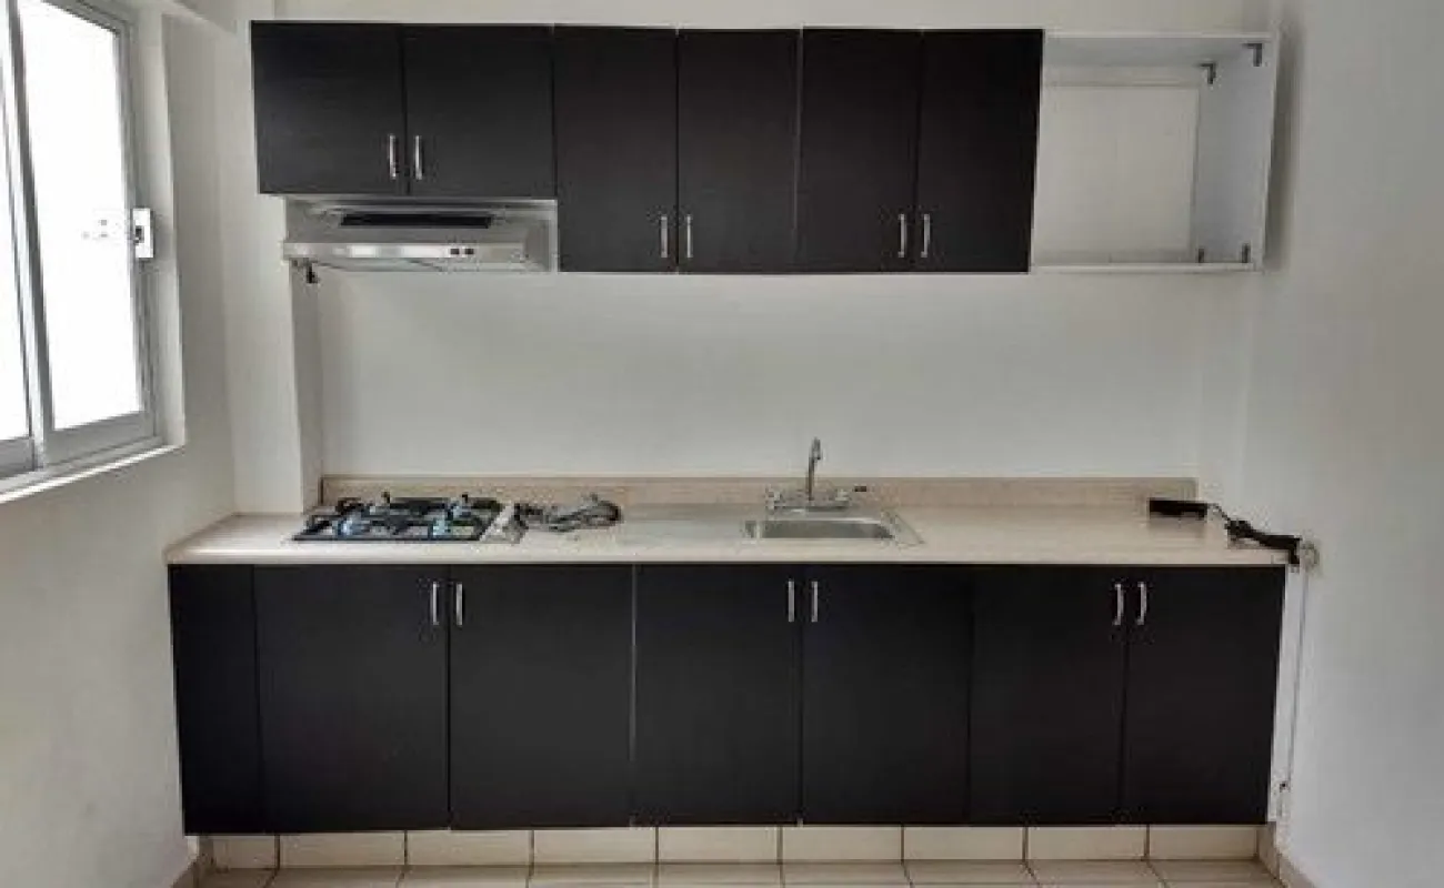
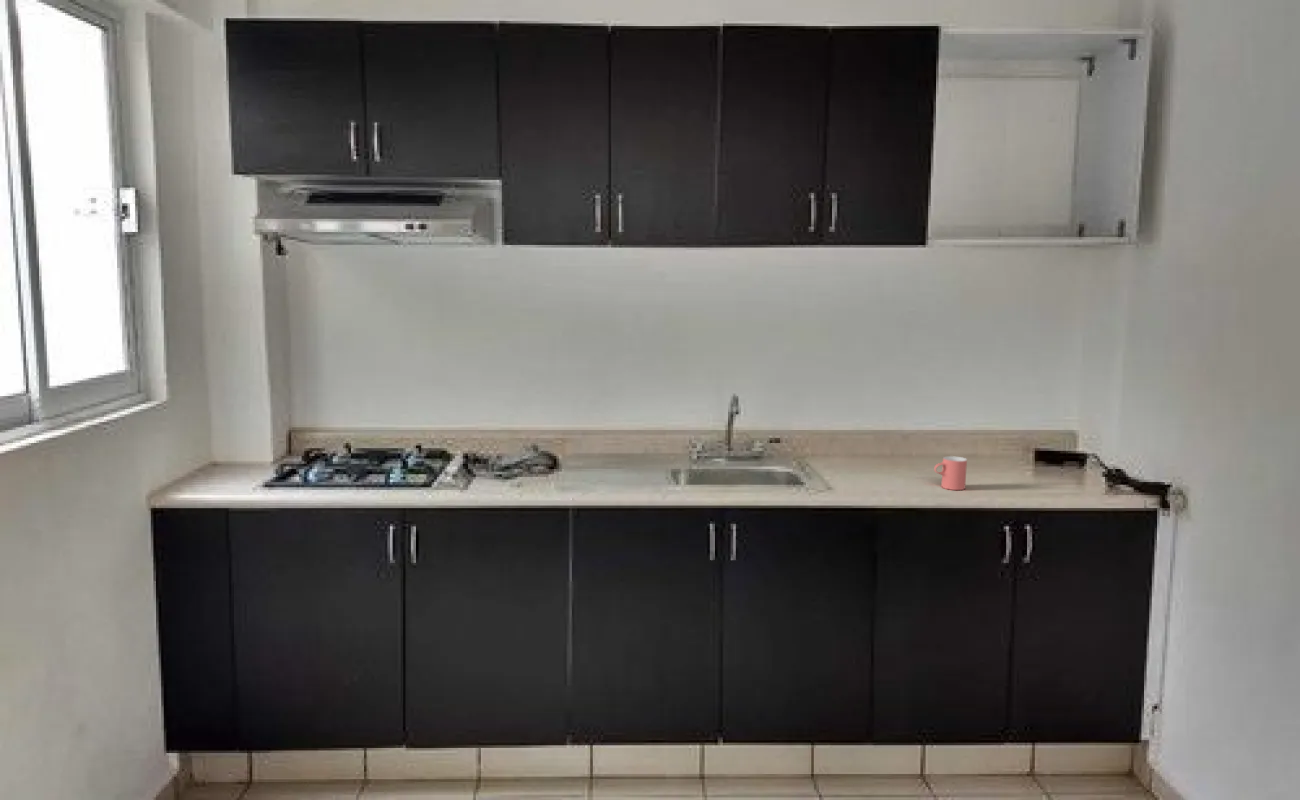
+ cup (949, 473)
